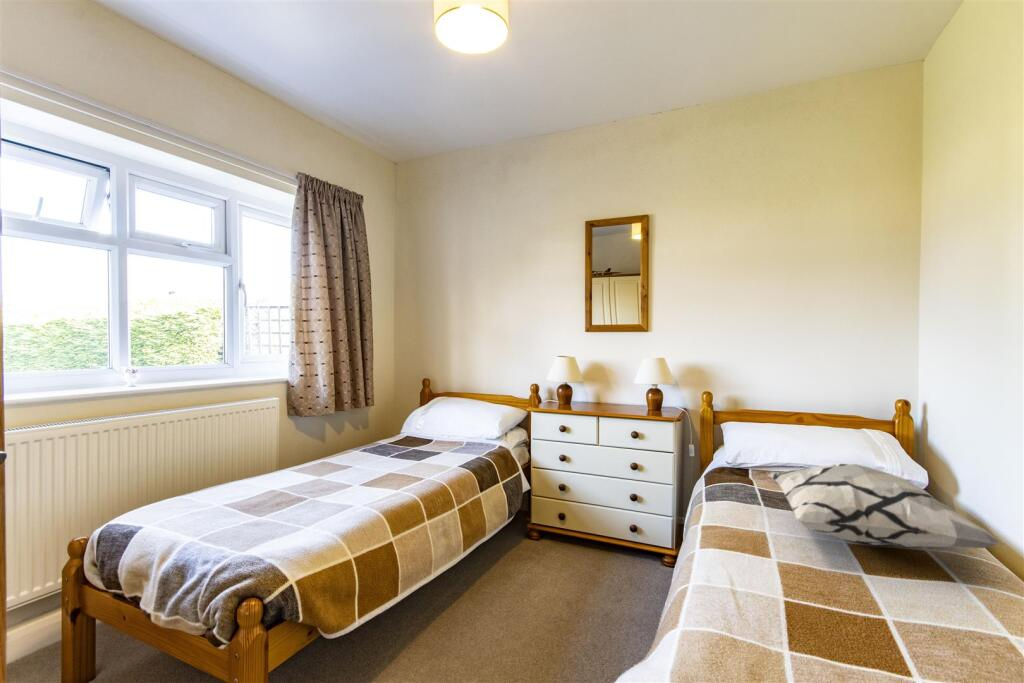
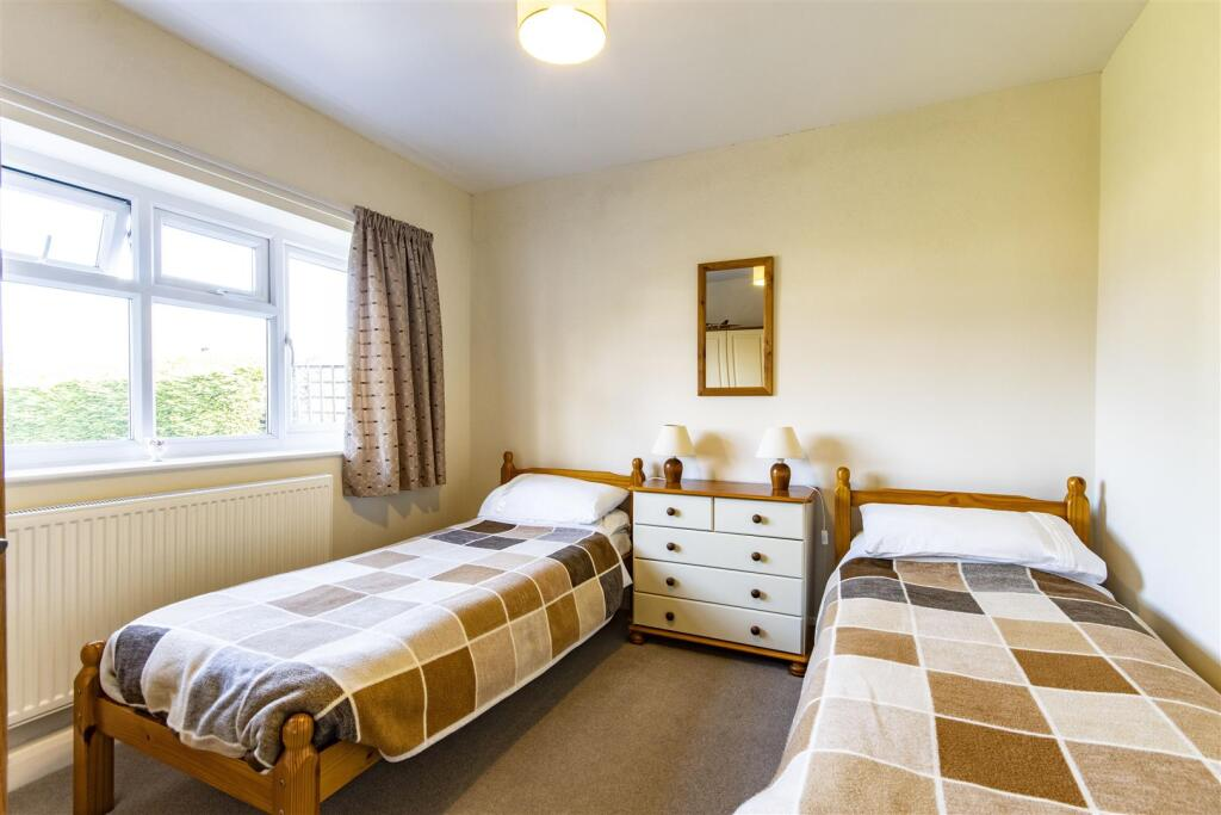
- decorative pillow (861, 502)
